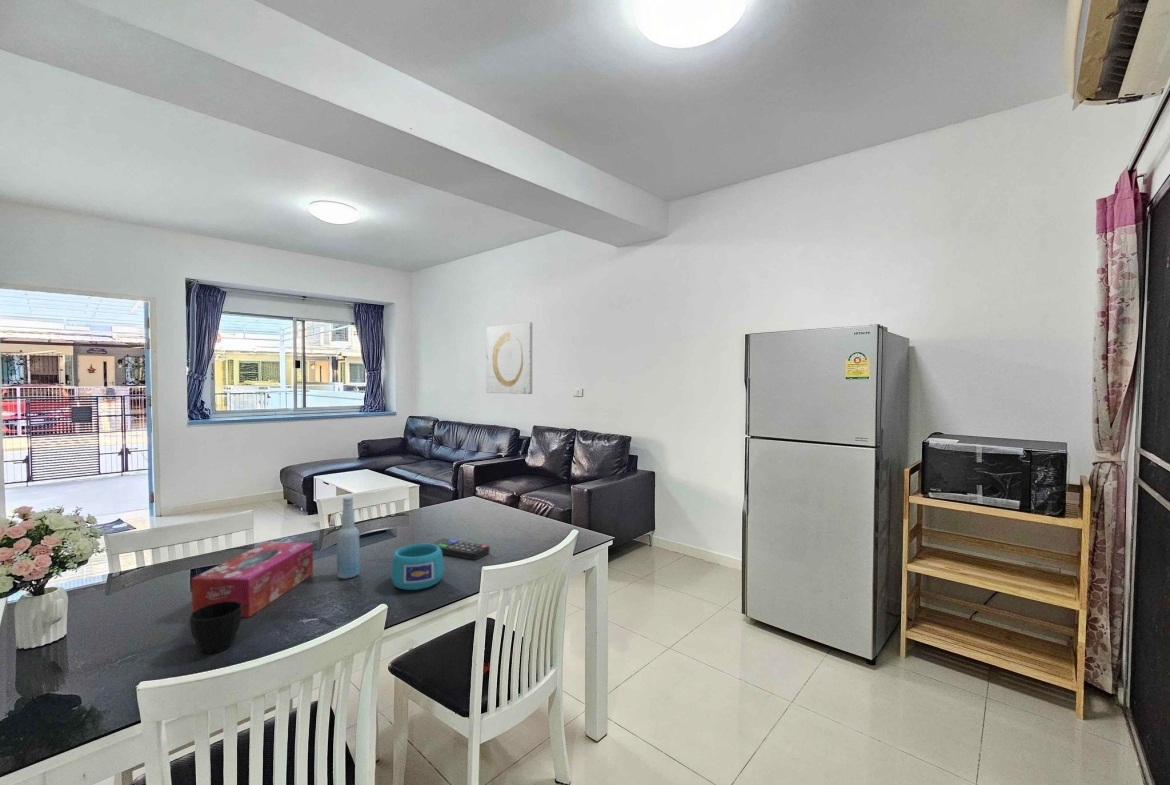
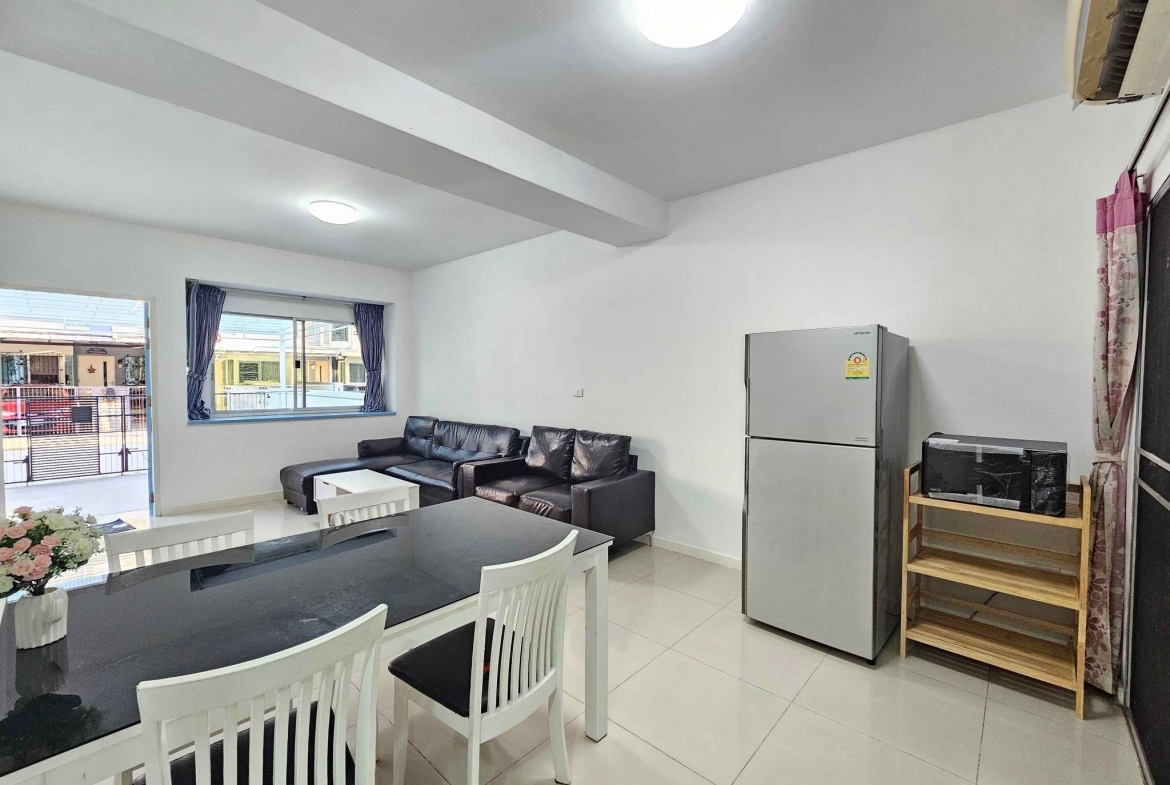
- tissue box (258, 576)
- cup (220, 627)
- bottle (348, 536)
- wall art (508, 359)
- cup (417, 564)
- remote control (458, 548)
